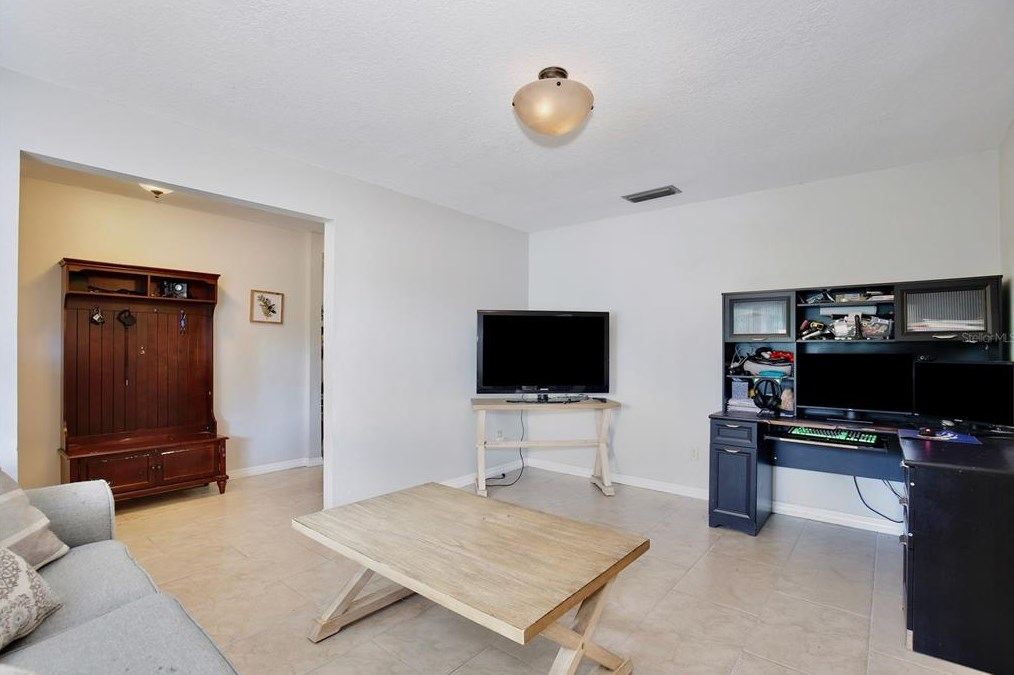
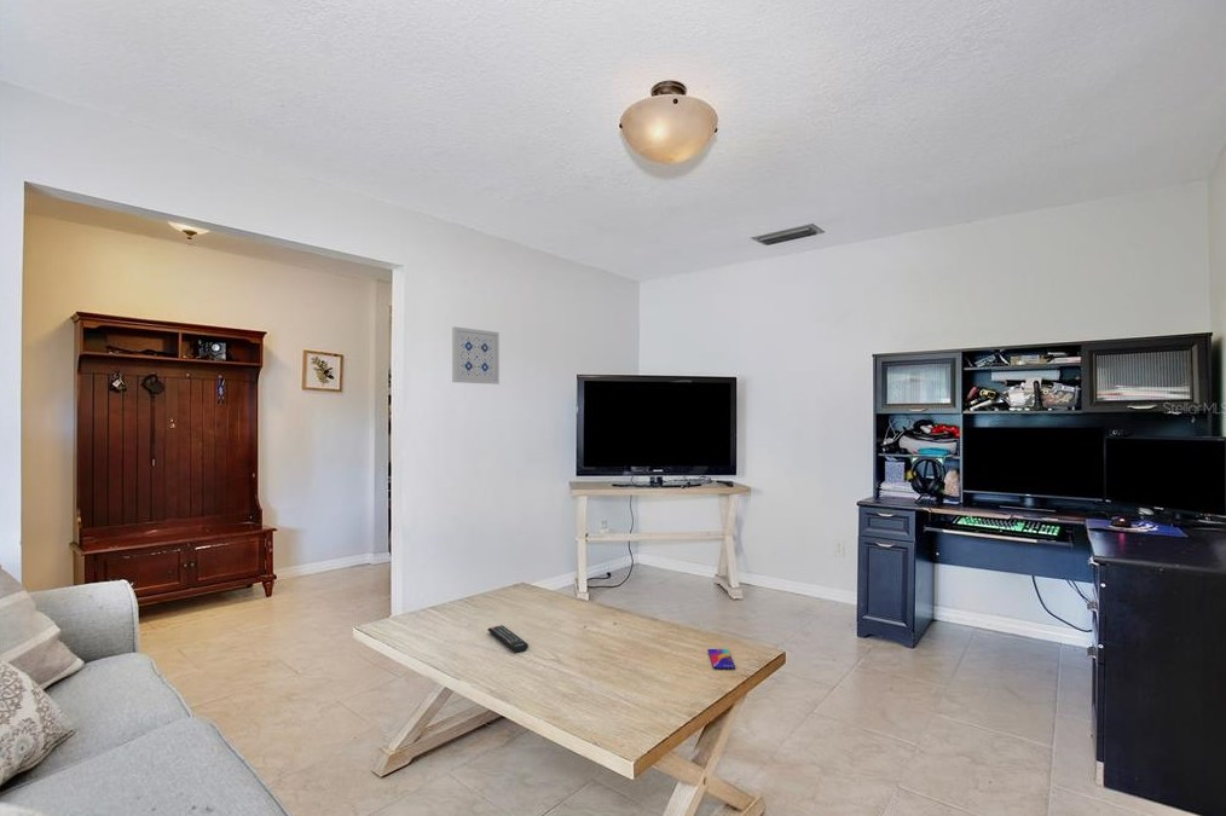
+ smartphone (721, 658)
+ wall art (476, 355)
+ remote control (507, 637)
